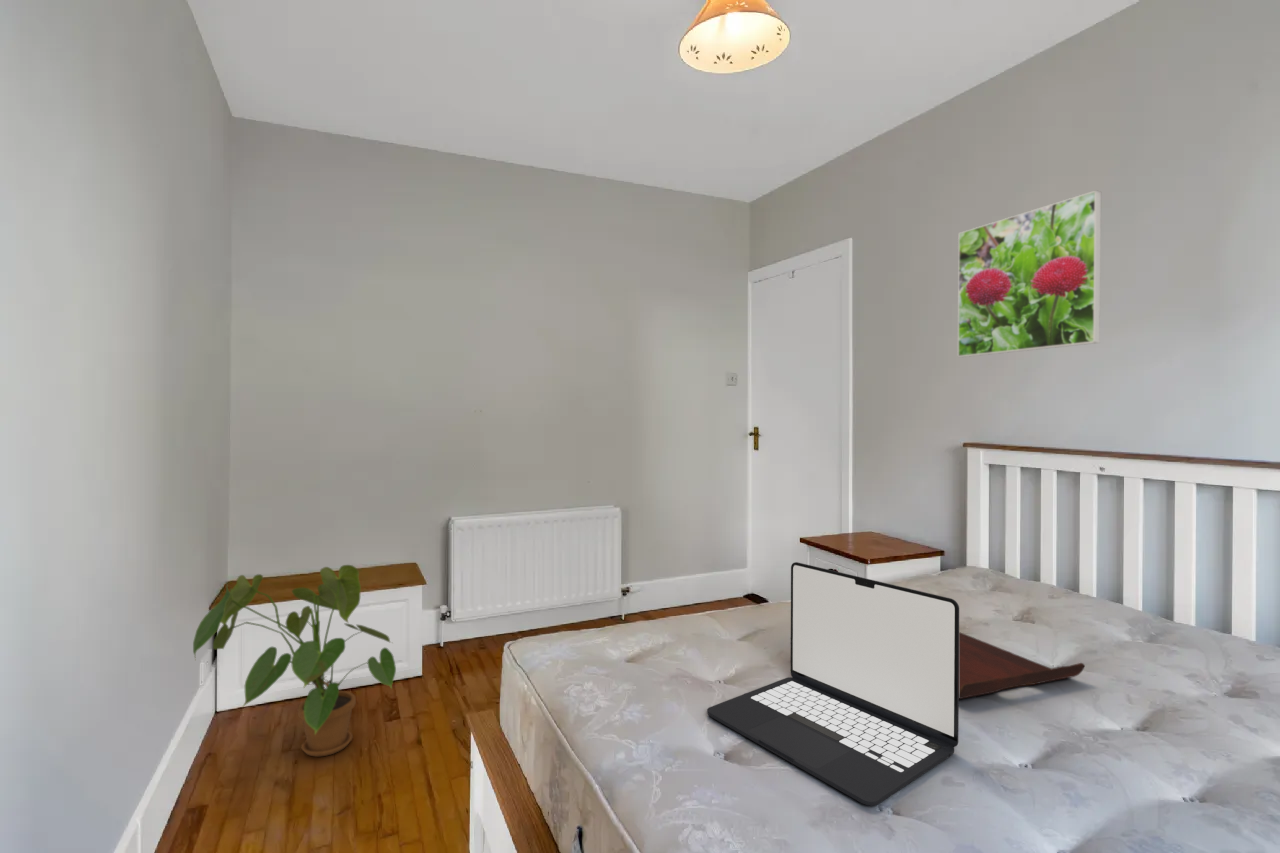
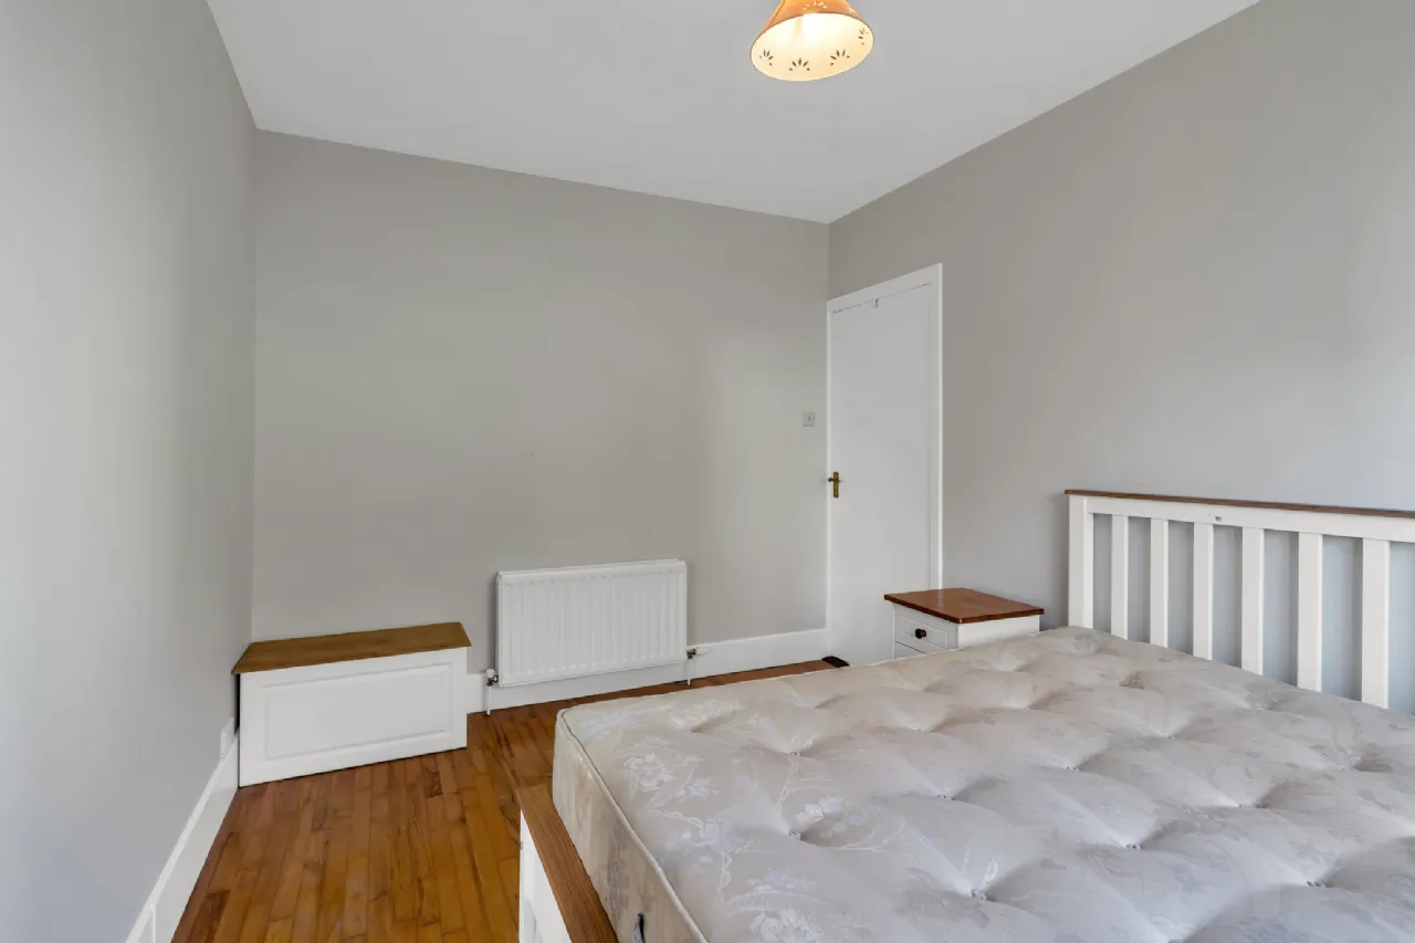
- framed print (1022, 282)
- serving tray (959, 644)
- house plant (302, 656)
- laptop (823, 661)
